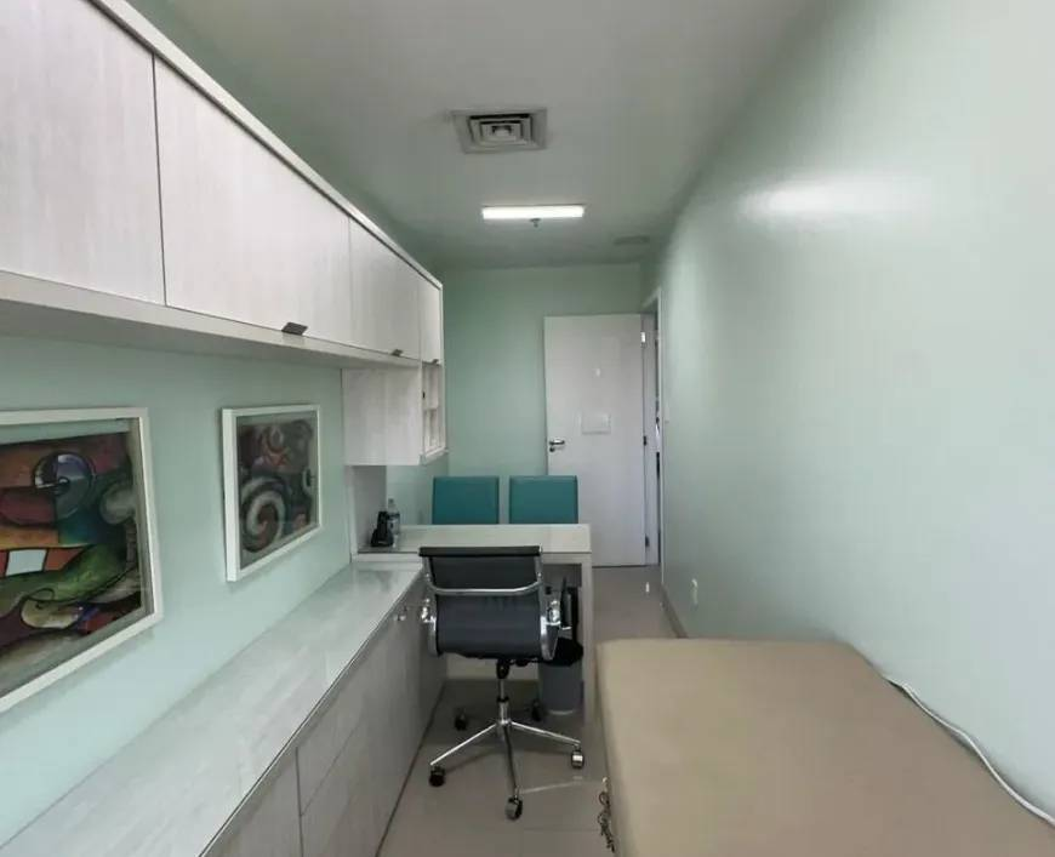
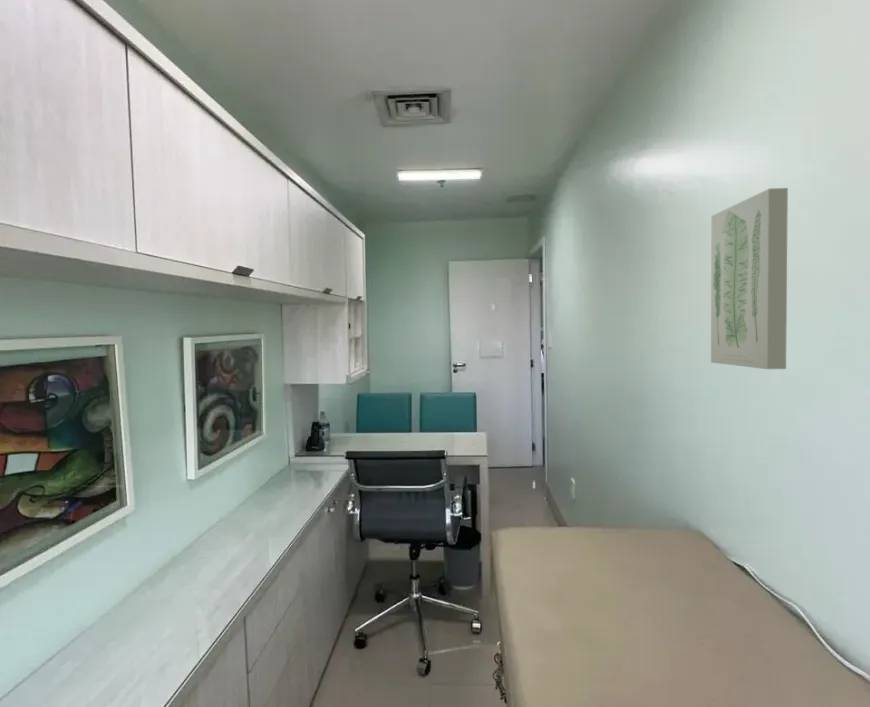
+ wall art (744, 284)
